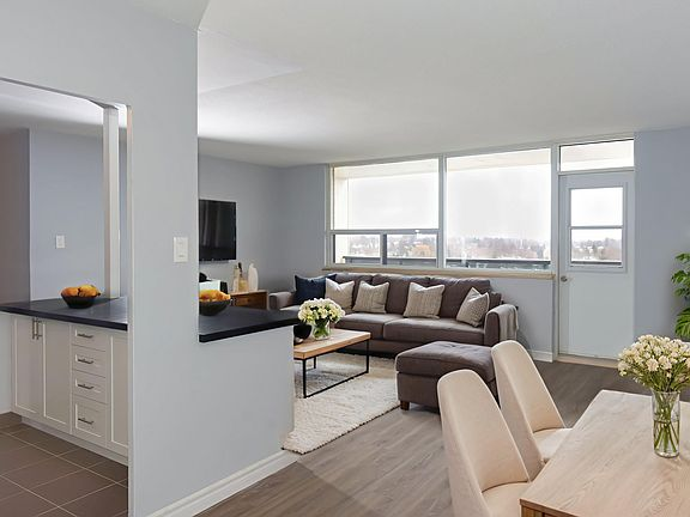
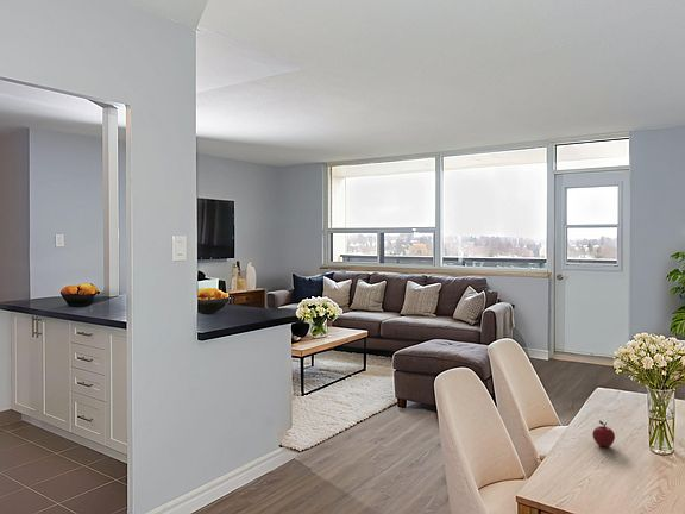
+ apple (603, 433)
